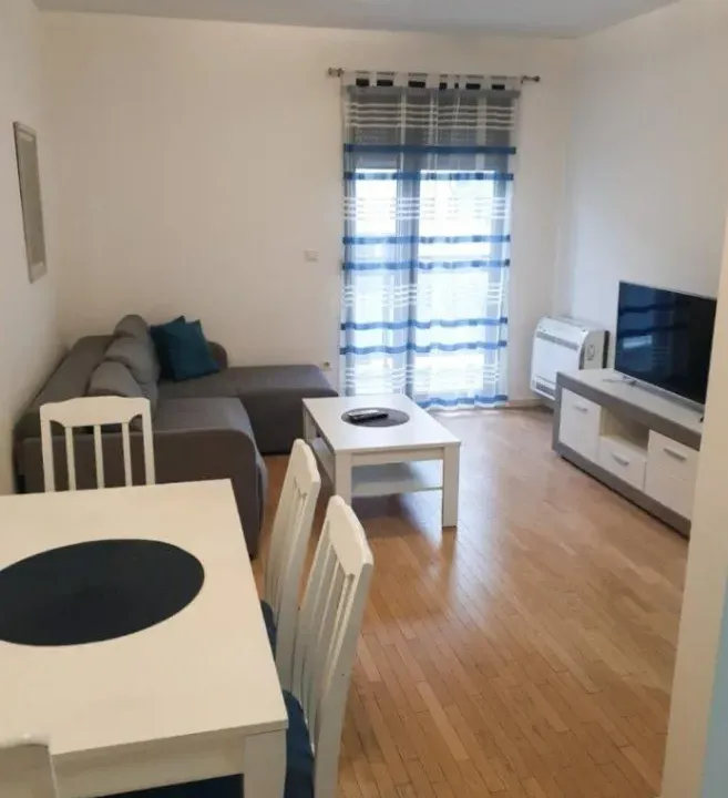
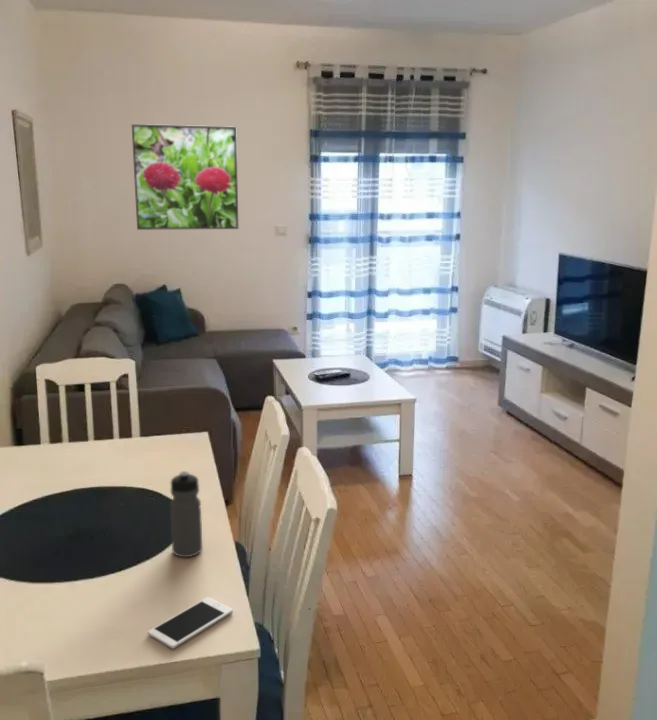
+ cell phone (191, 621)
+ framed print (186, 178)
+ water bottle (185, 512)
